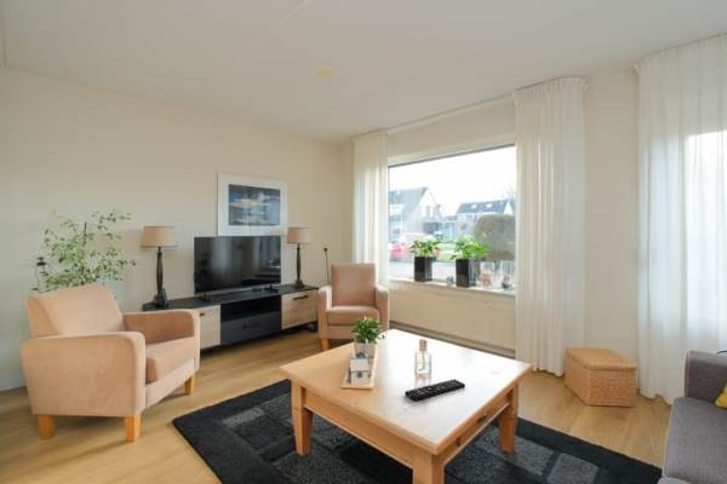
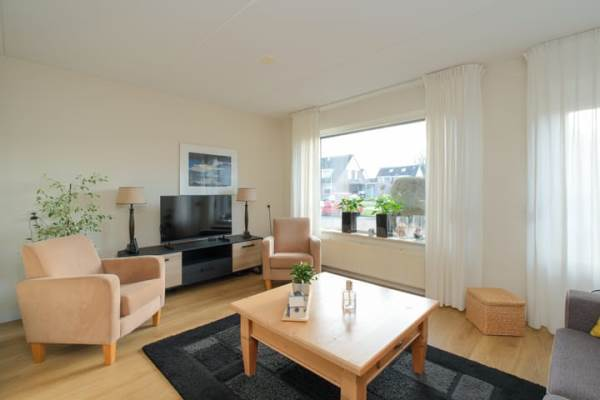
- remote control (435, 388)
